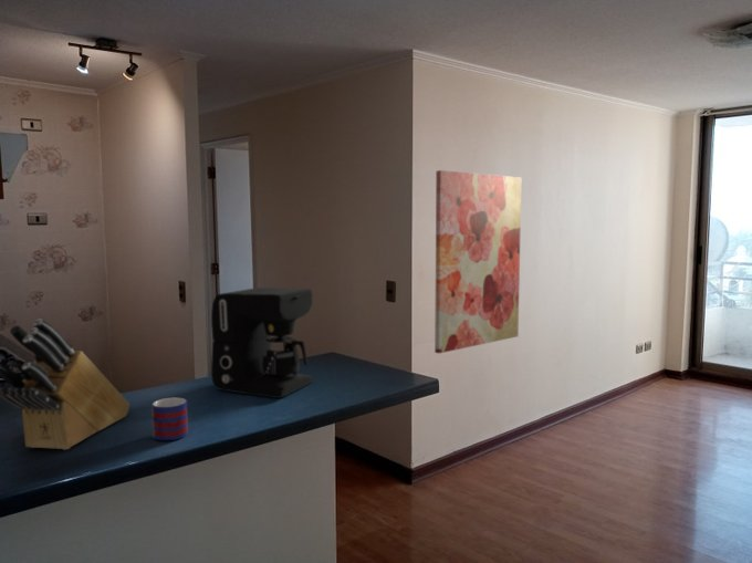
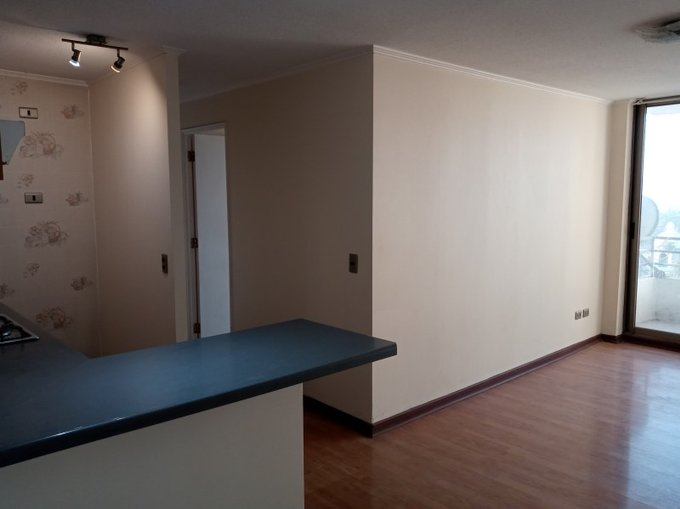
- mug (170, 416)
- knife block (65, 375)
- wall art (480, 260)
- coffee maker (265, 338)
